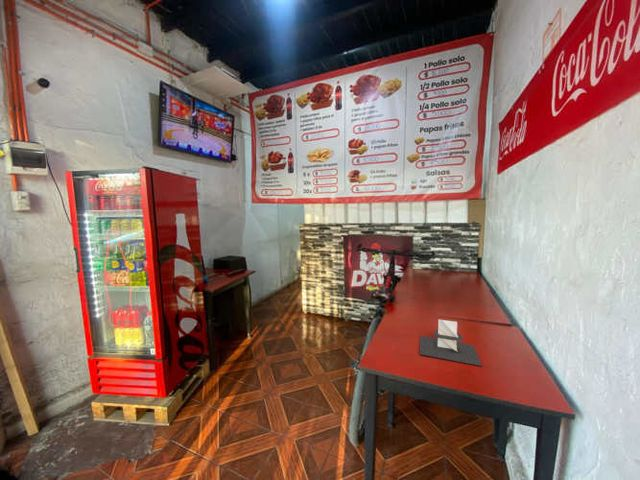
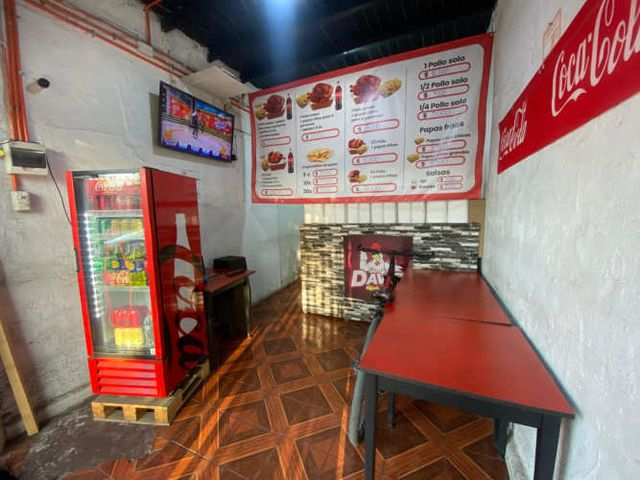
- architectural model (448, 335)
